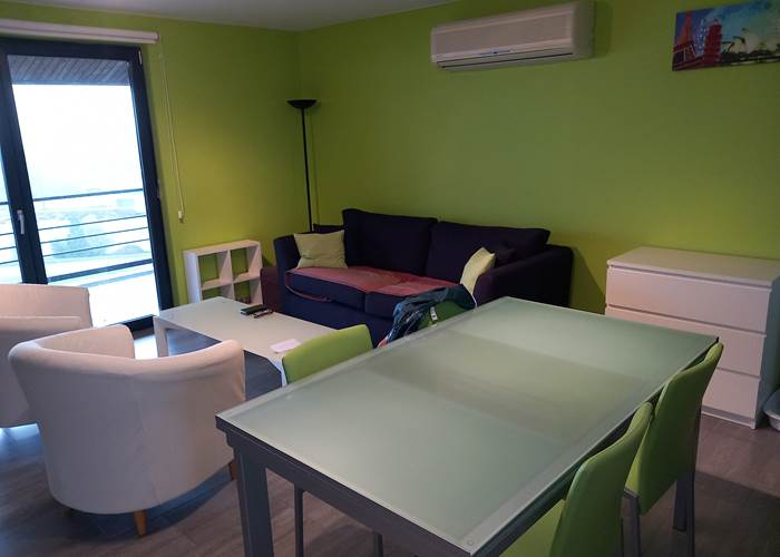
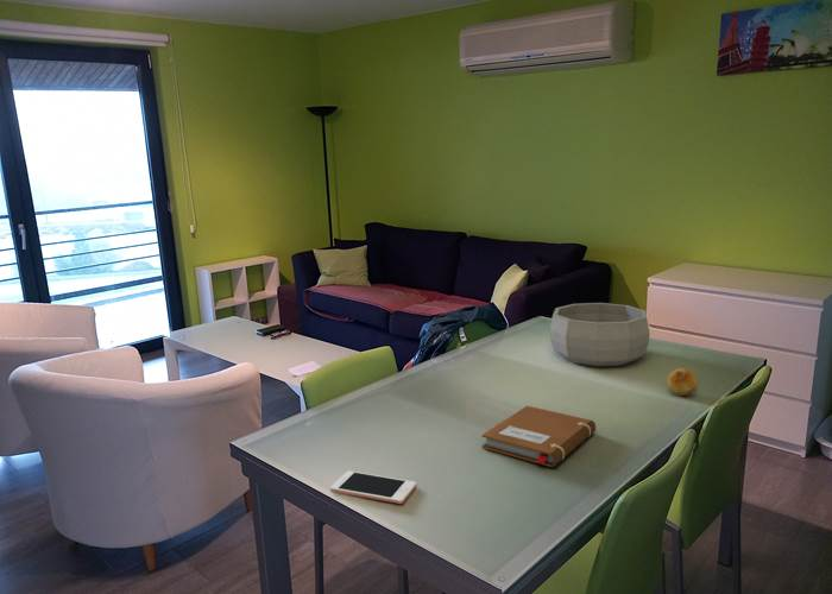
+ cell phone (373, 486)
+ decorative bowl (598, 334)
+ fruit (682, 381)
+ notebook (538, 435)
